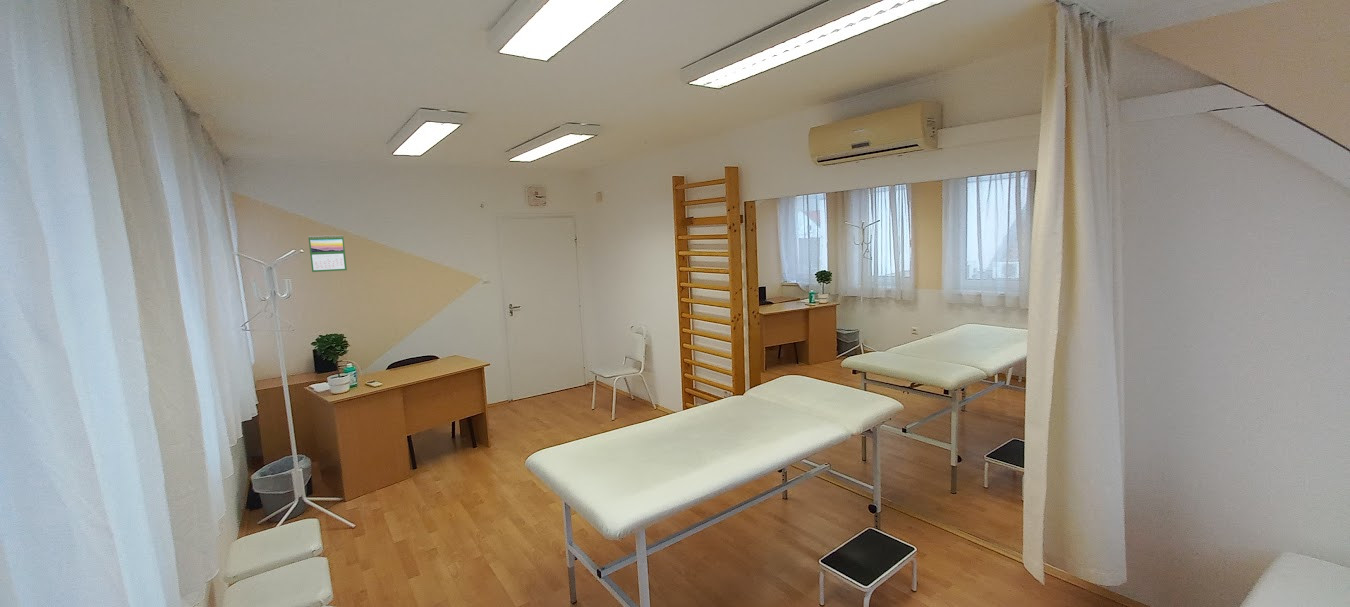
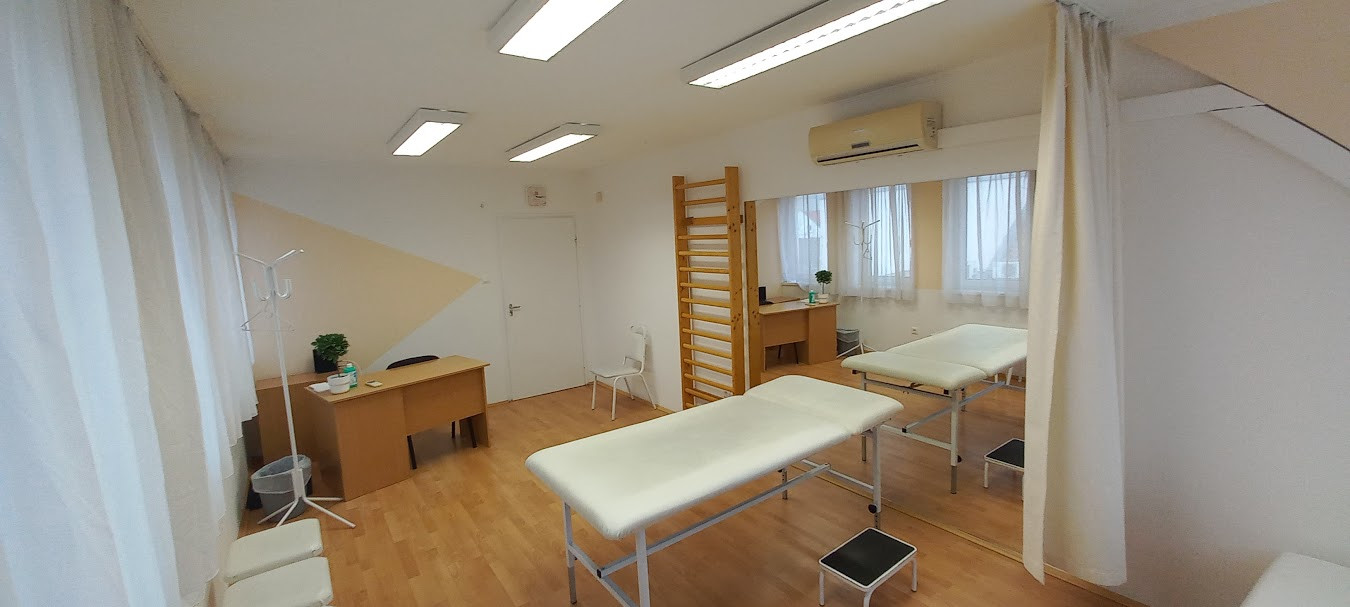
- calendar (327, 253)
